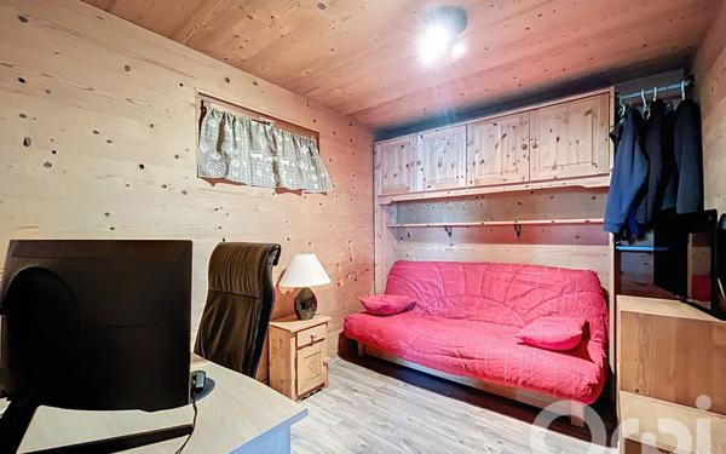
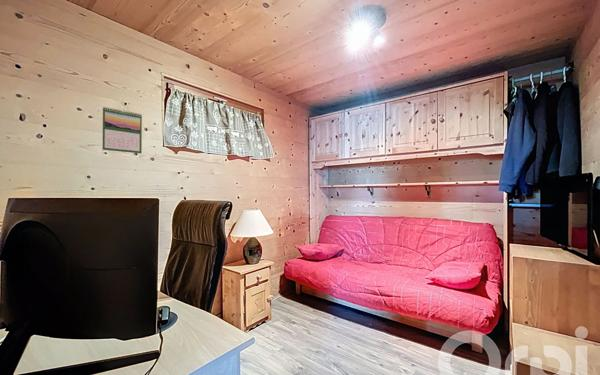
+ calendar (123, 130)
